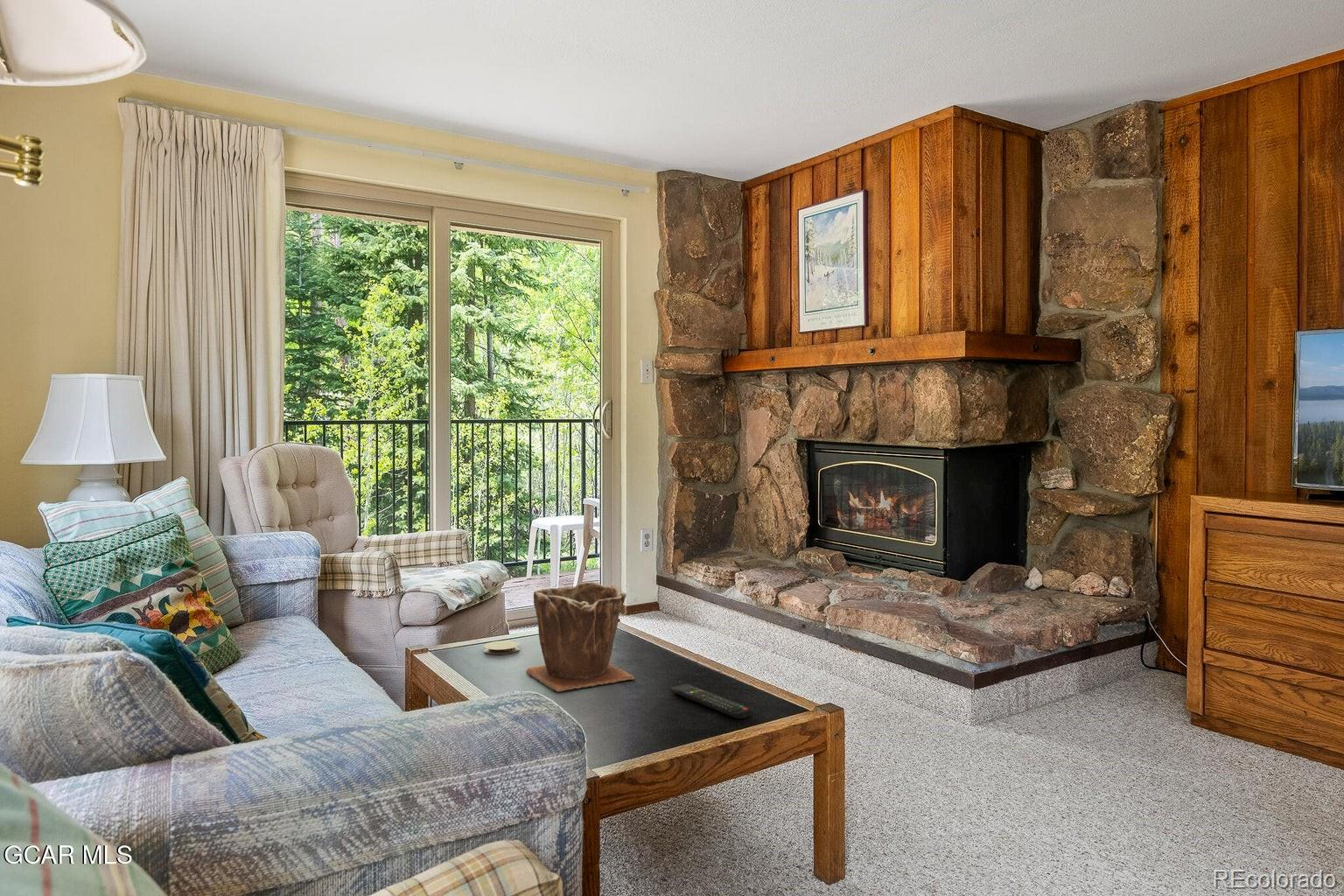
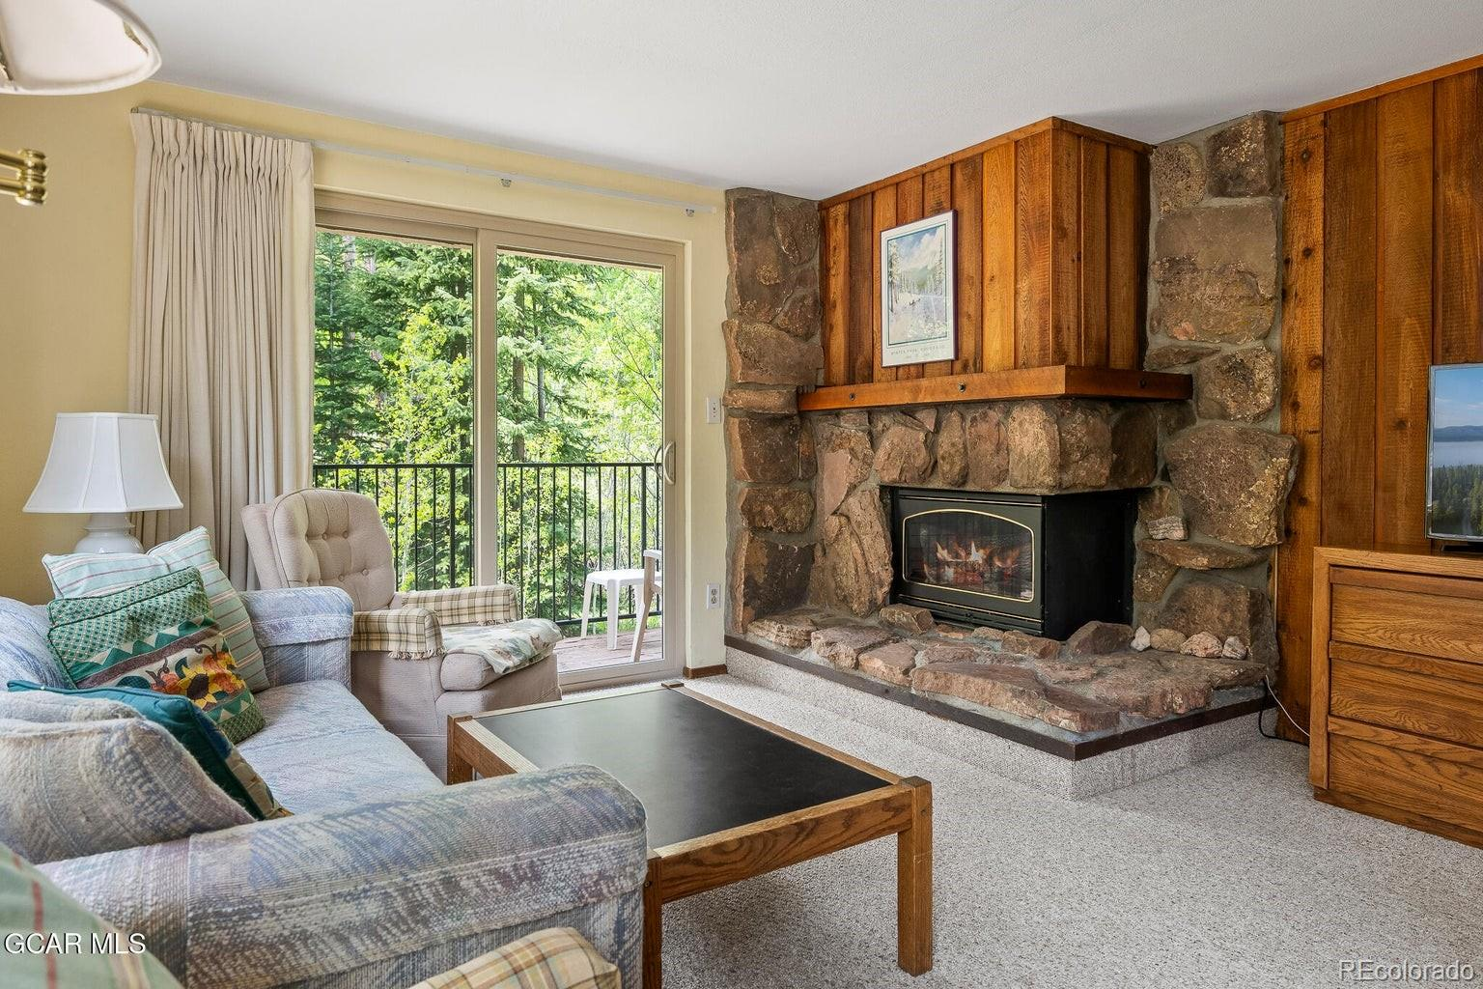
- remote control (710, 701)
- coaster (501, 647)
- plant pot (579, 631)
